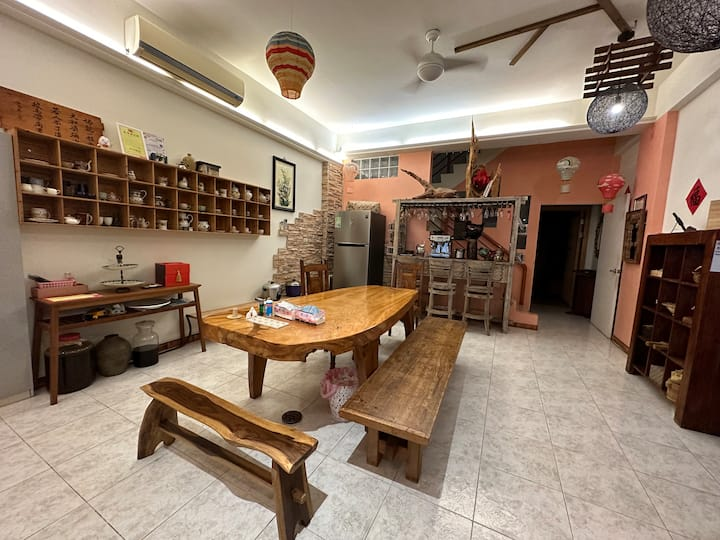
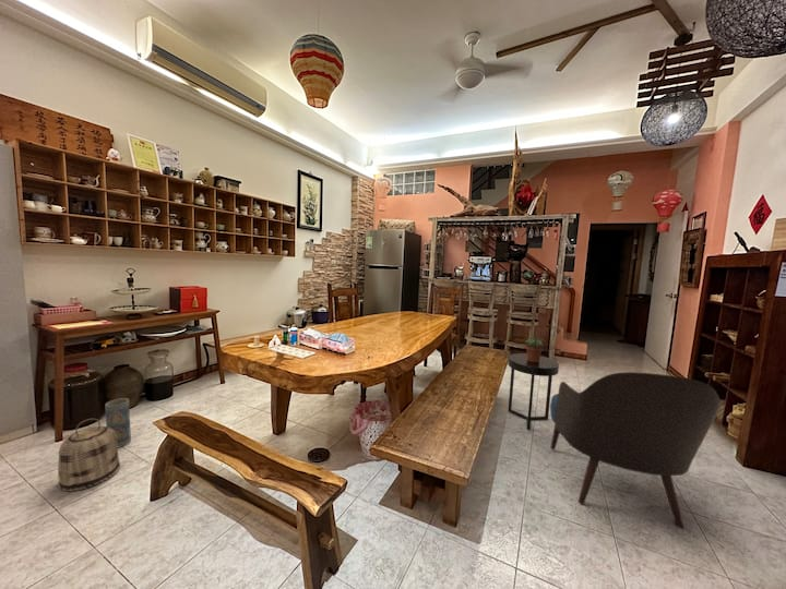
+ basket (88, 447)
+ side table (531, 389)
+ potted plant (533, 349)
+ armchair (621, 423)
+ vase (118, 422)
